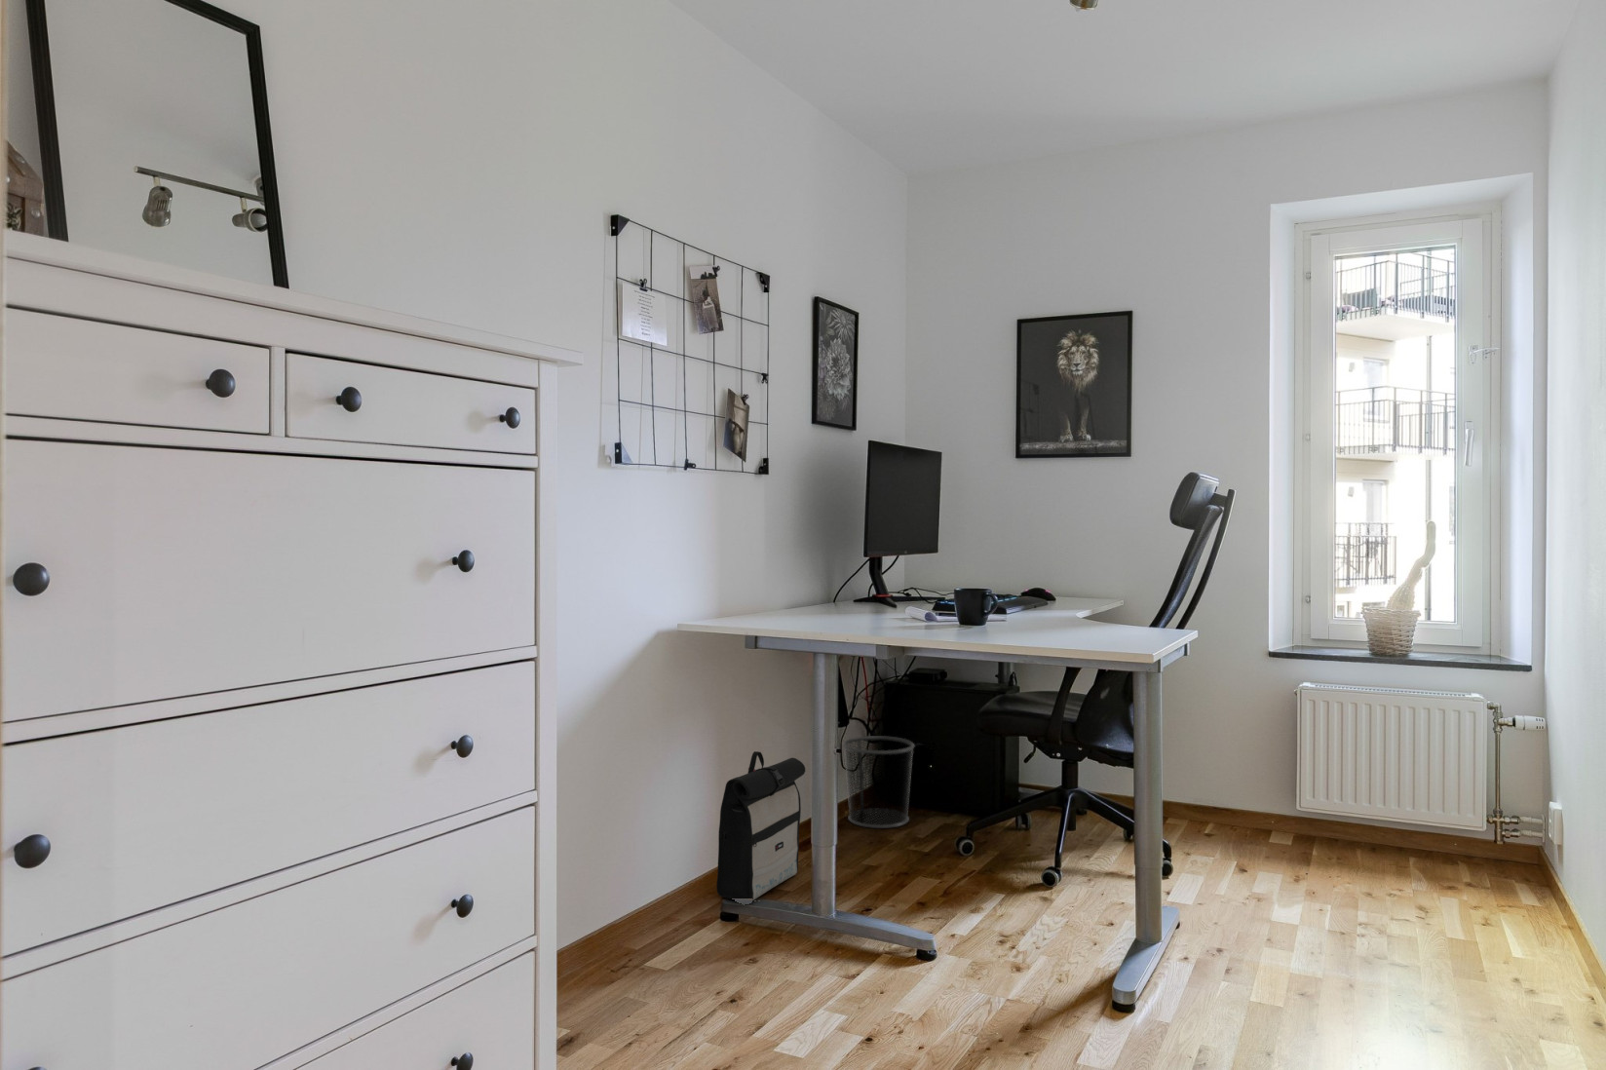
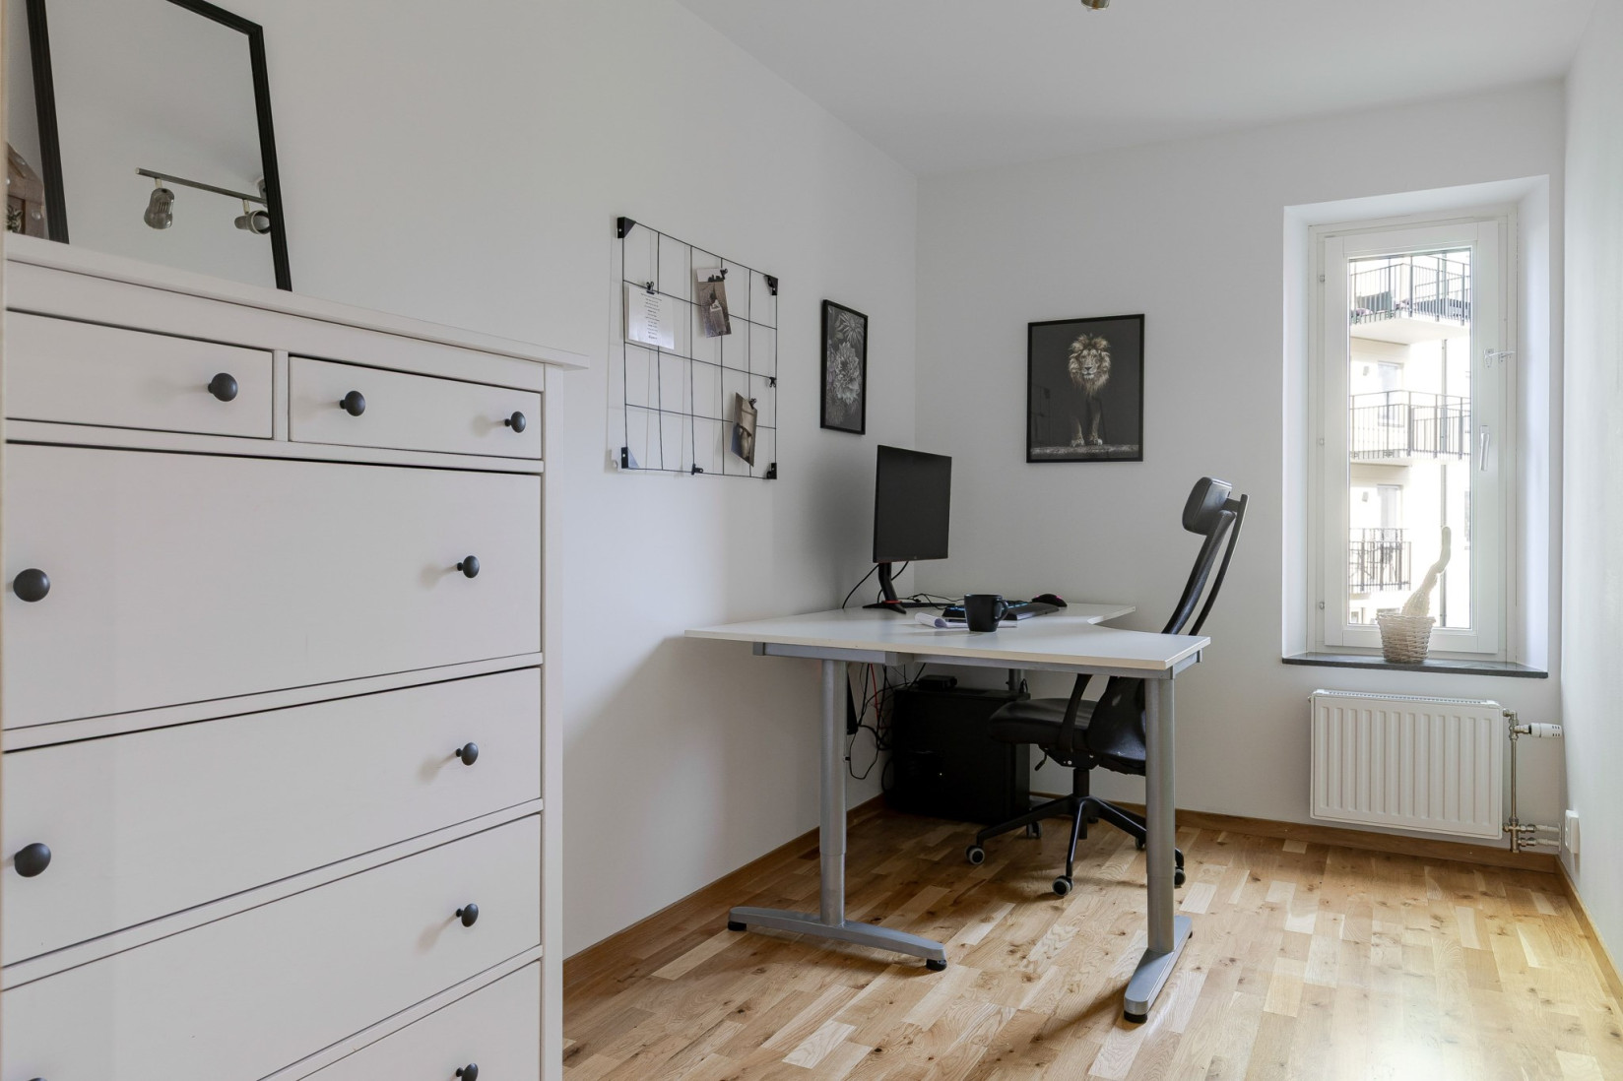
- waste bin (878, 781)
- backpack (761, 819)
